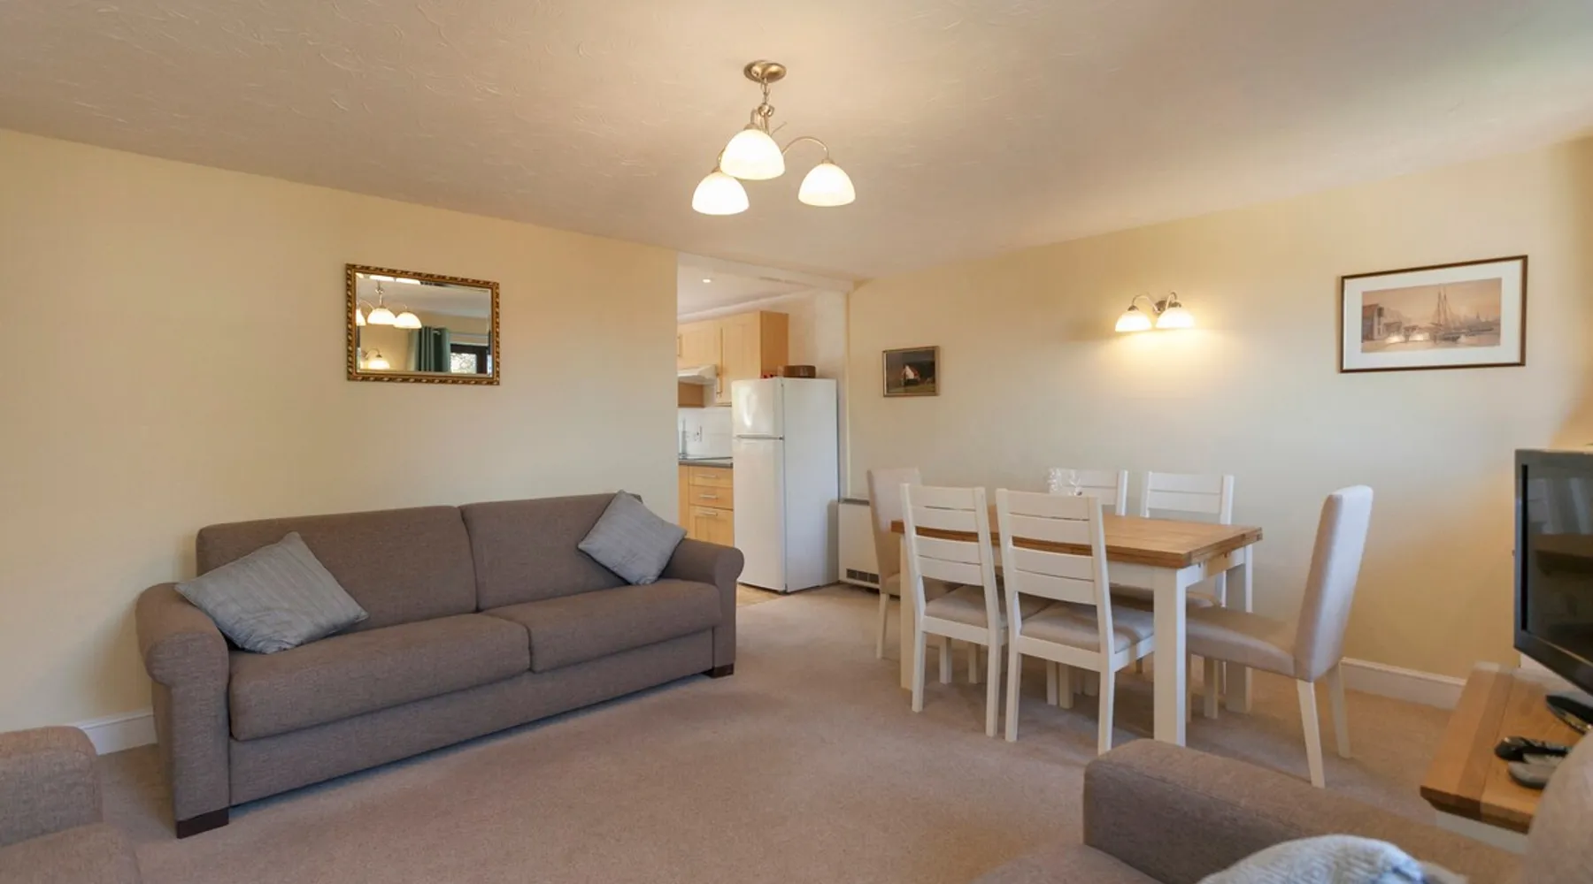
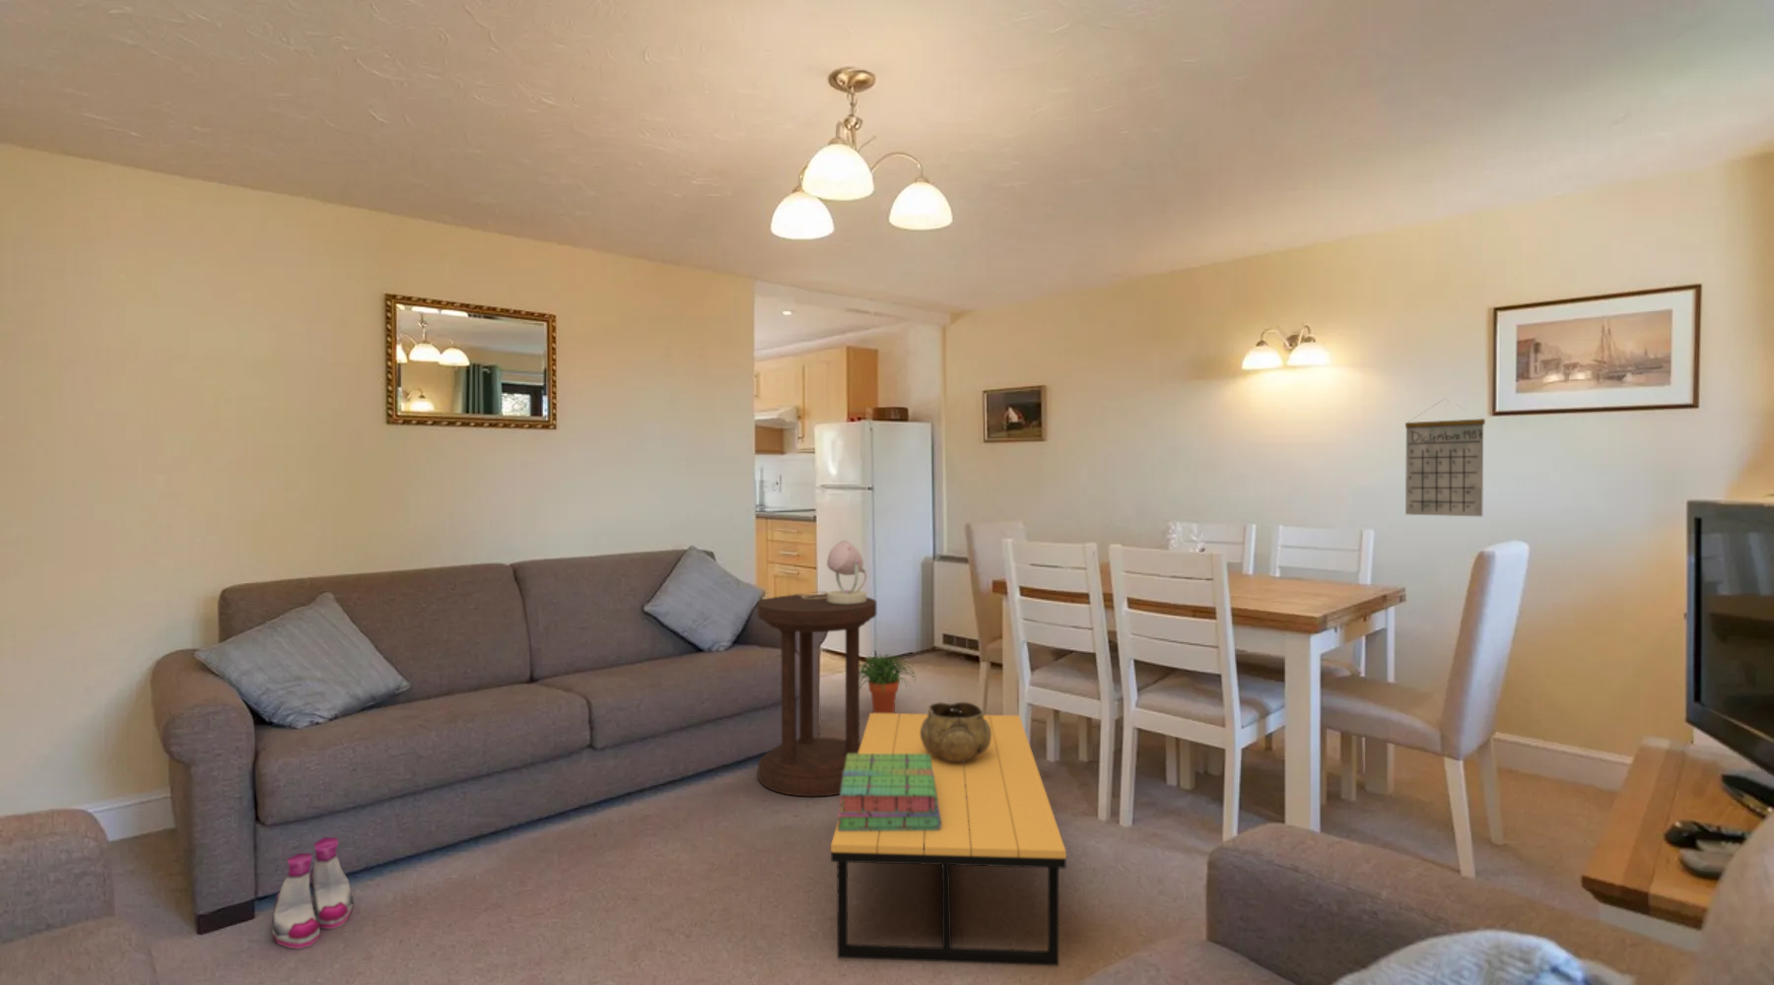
+ potted plant (882, 684)
+ side table (812, 688)
+ boots (313, 884)
+ calendar (1443, 456)
+ decorative bowl (955, 731)
+ table lamp (832, 568)
+ coffee table (945, 821)
+ stack of books (888, 787)
